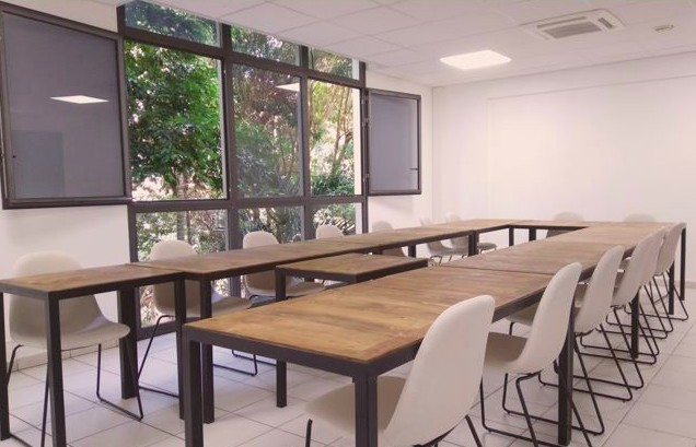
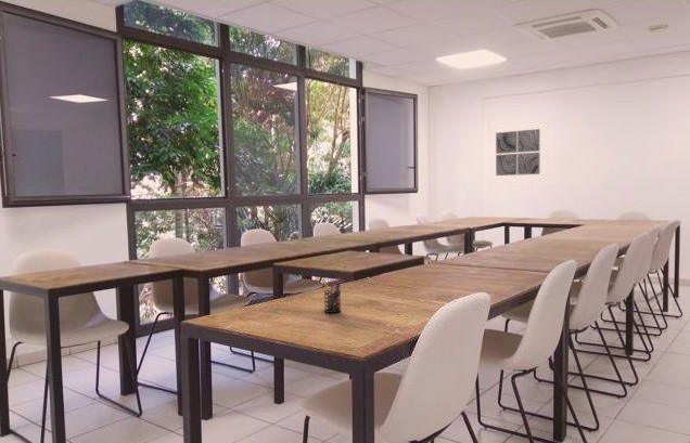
+ wall art (516, 152)
+ pen holder (334, 294)
